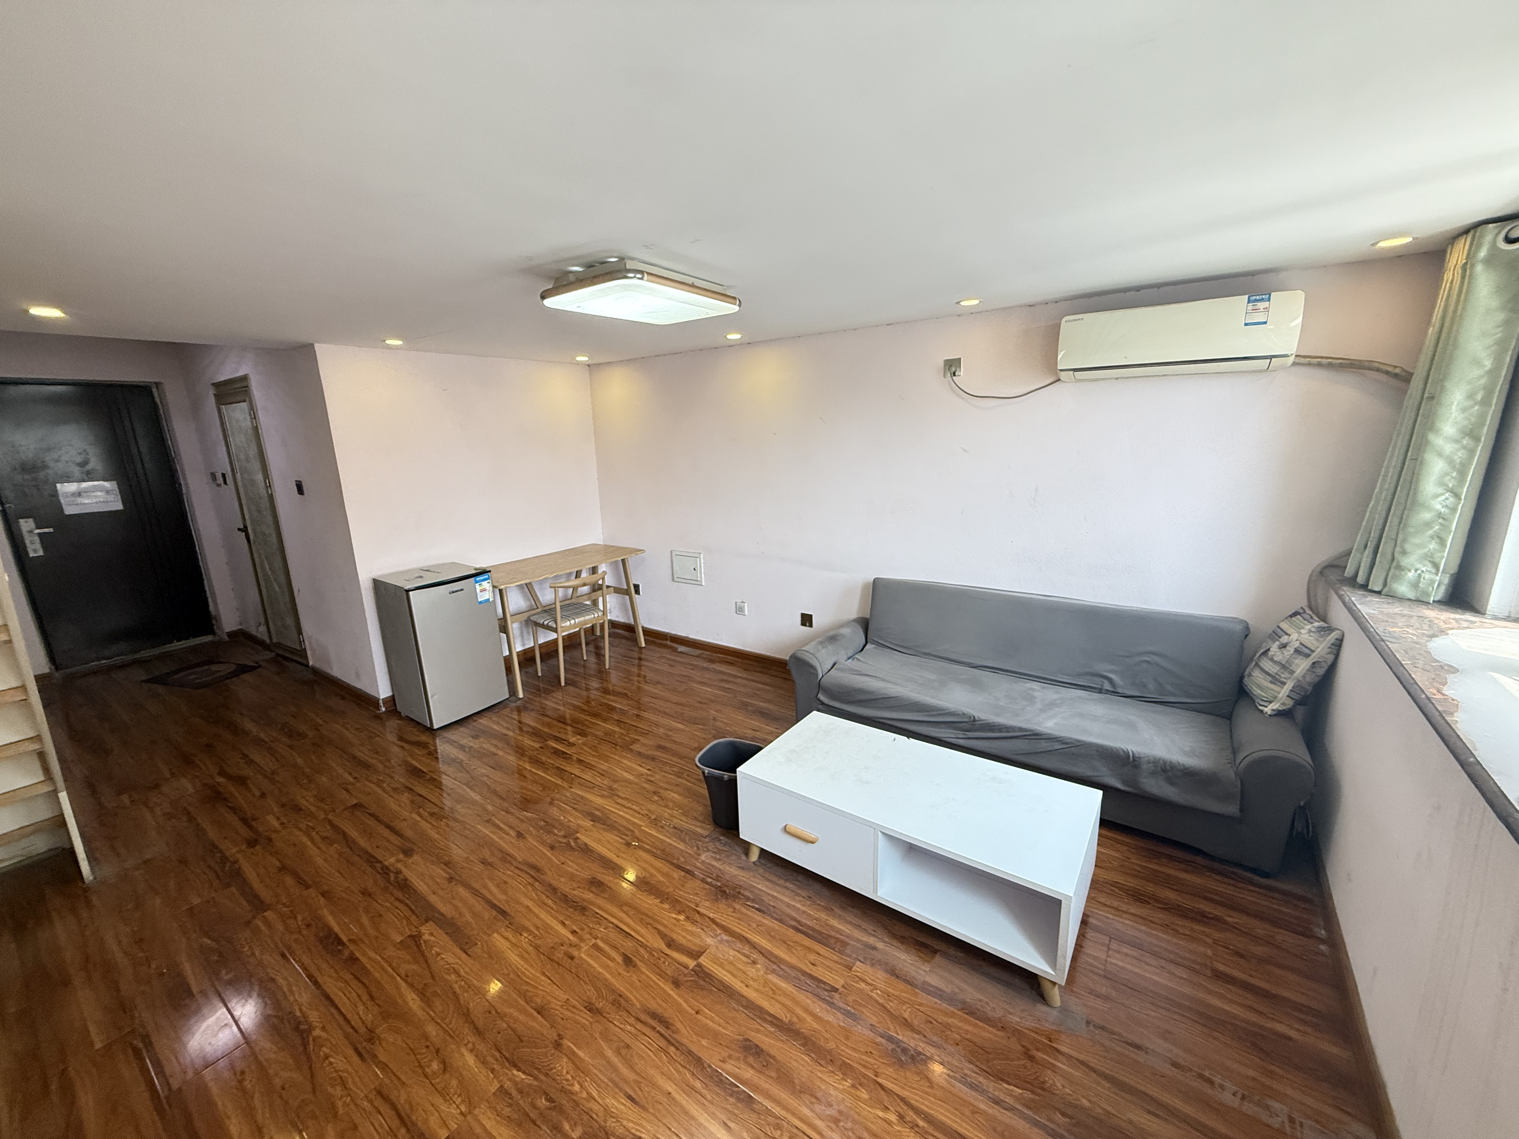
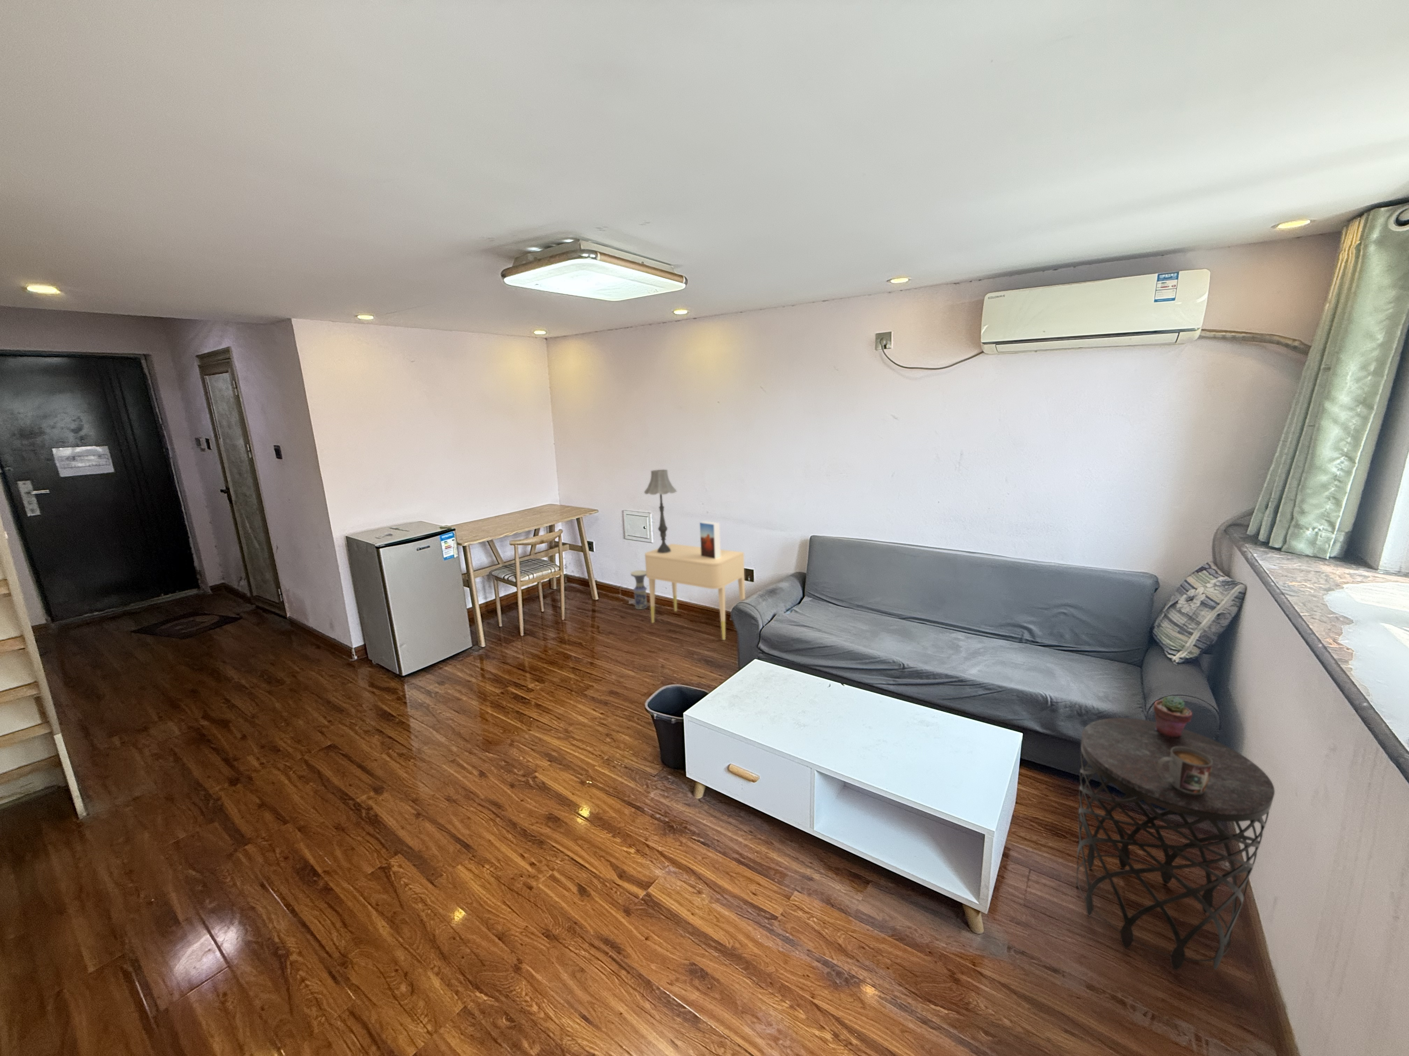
+ nightstand (695, 586)
+ mug (1182, 770)
+ book (710, 539)
+ side table (1157, 839)
+ table lamp (662, 511)
+ vase (640, 590)
+ potted succulent (1172, 714)
